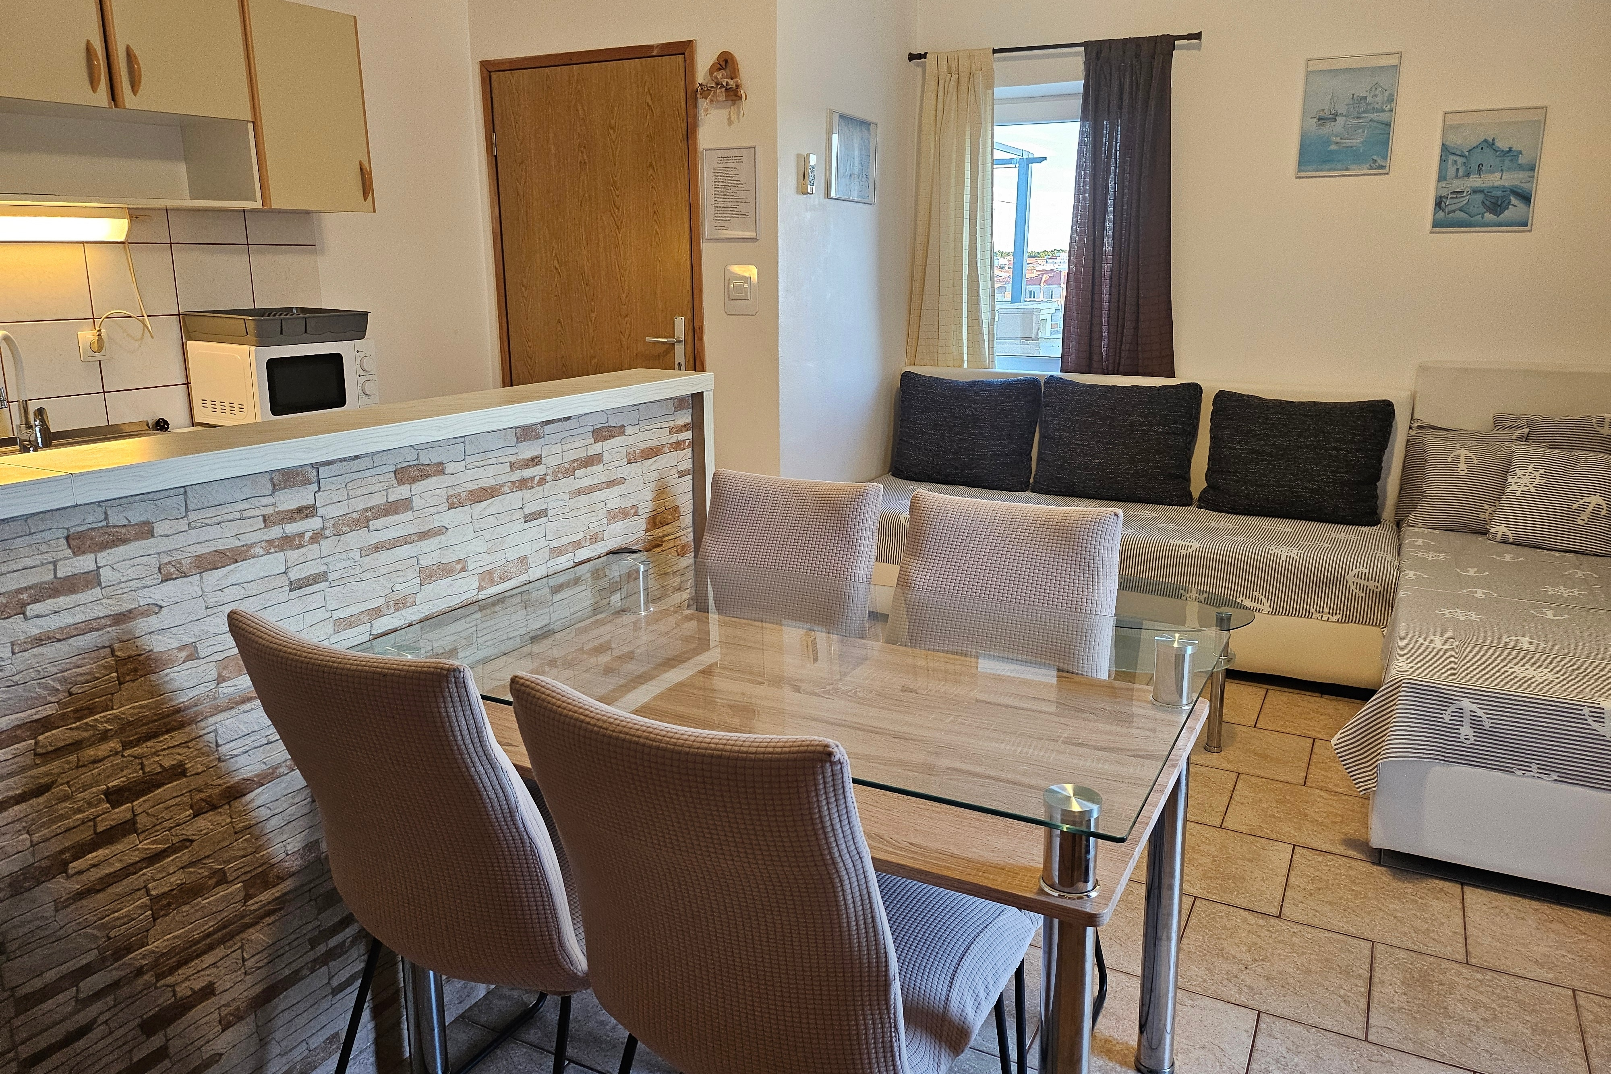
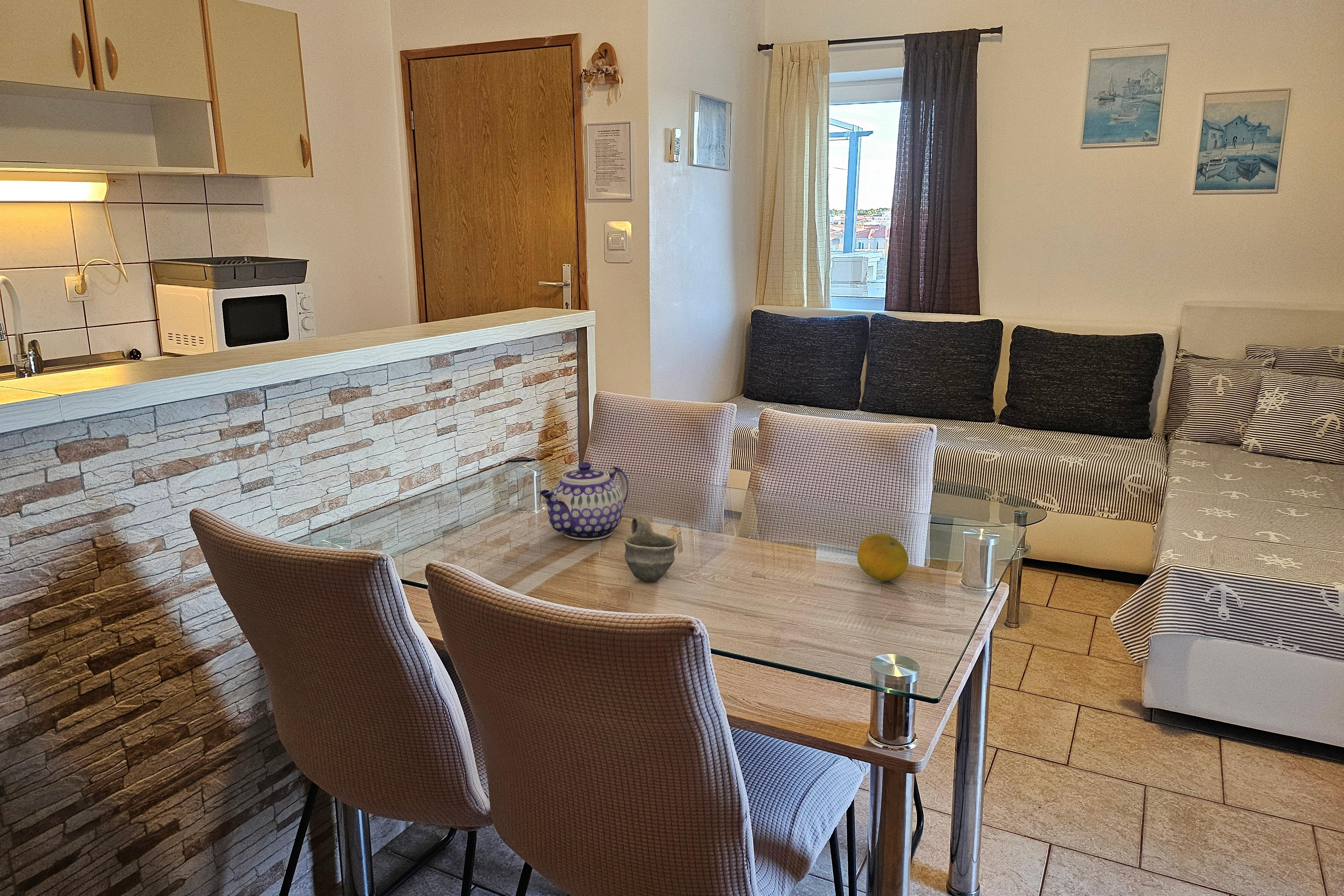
+ teapot (586, 498)
+ cup (651, 550)
+ fruit (882, 557)
